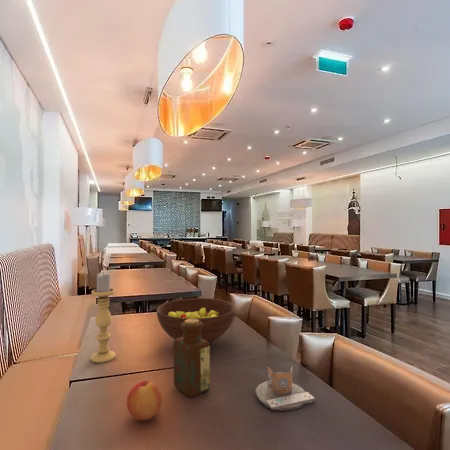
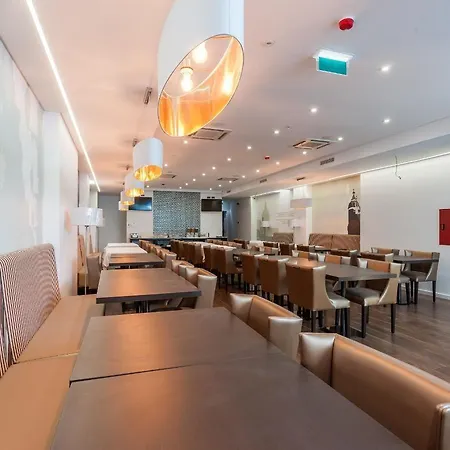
- napkin holder (281, 383)
- candle holder (103, 314)
- apple (144, 398)
- bottle (191, 354)
- fruit bowl (199, 320)
